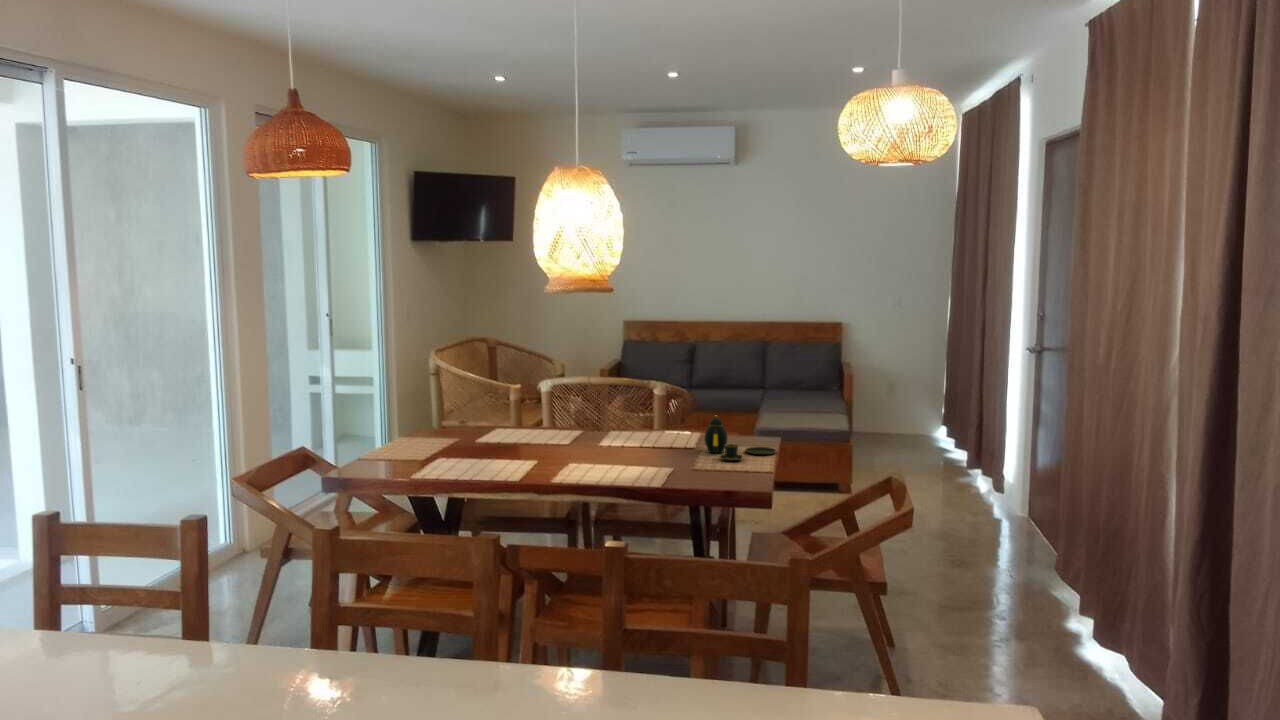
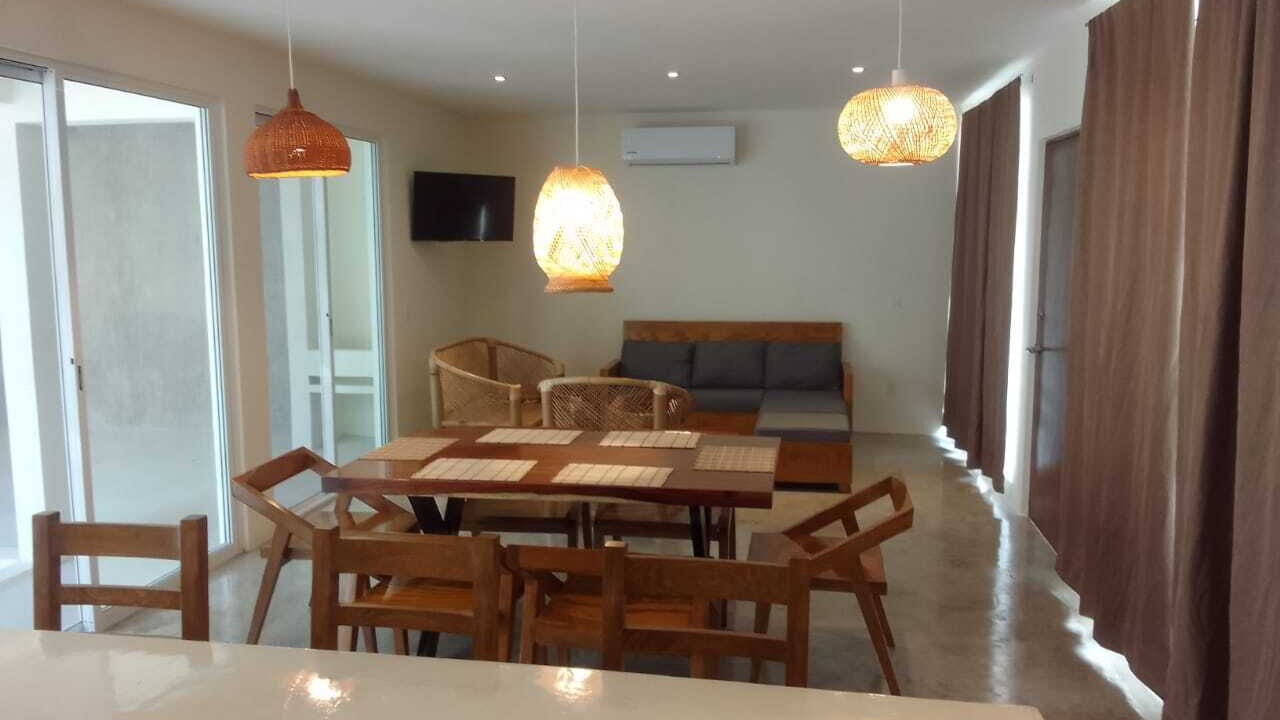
- teapot (737, 445)
